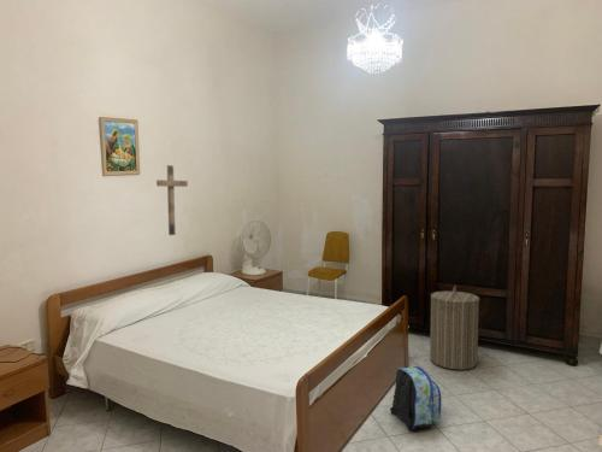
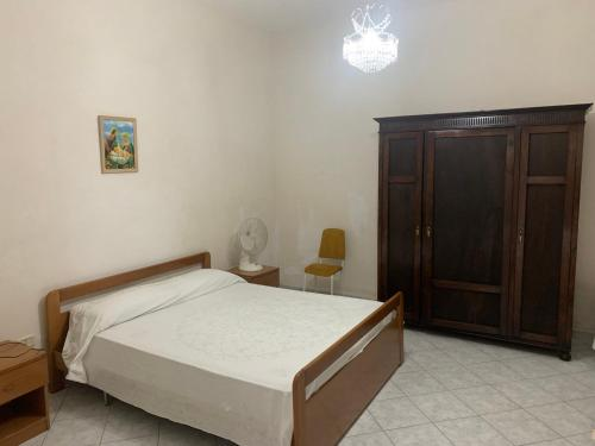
- laundry hamper (454, 323)
- backpack (415, 394)
- crucifix (171, 200)
